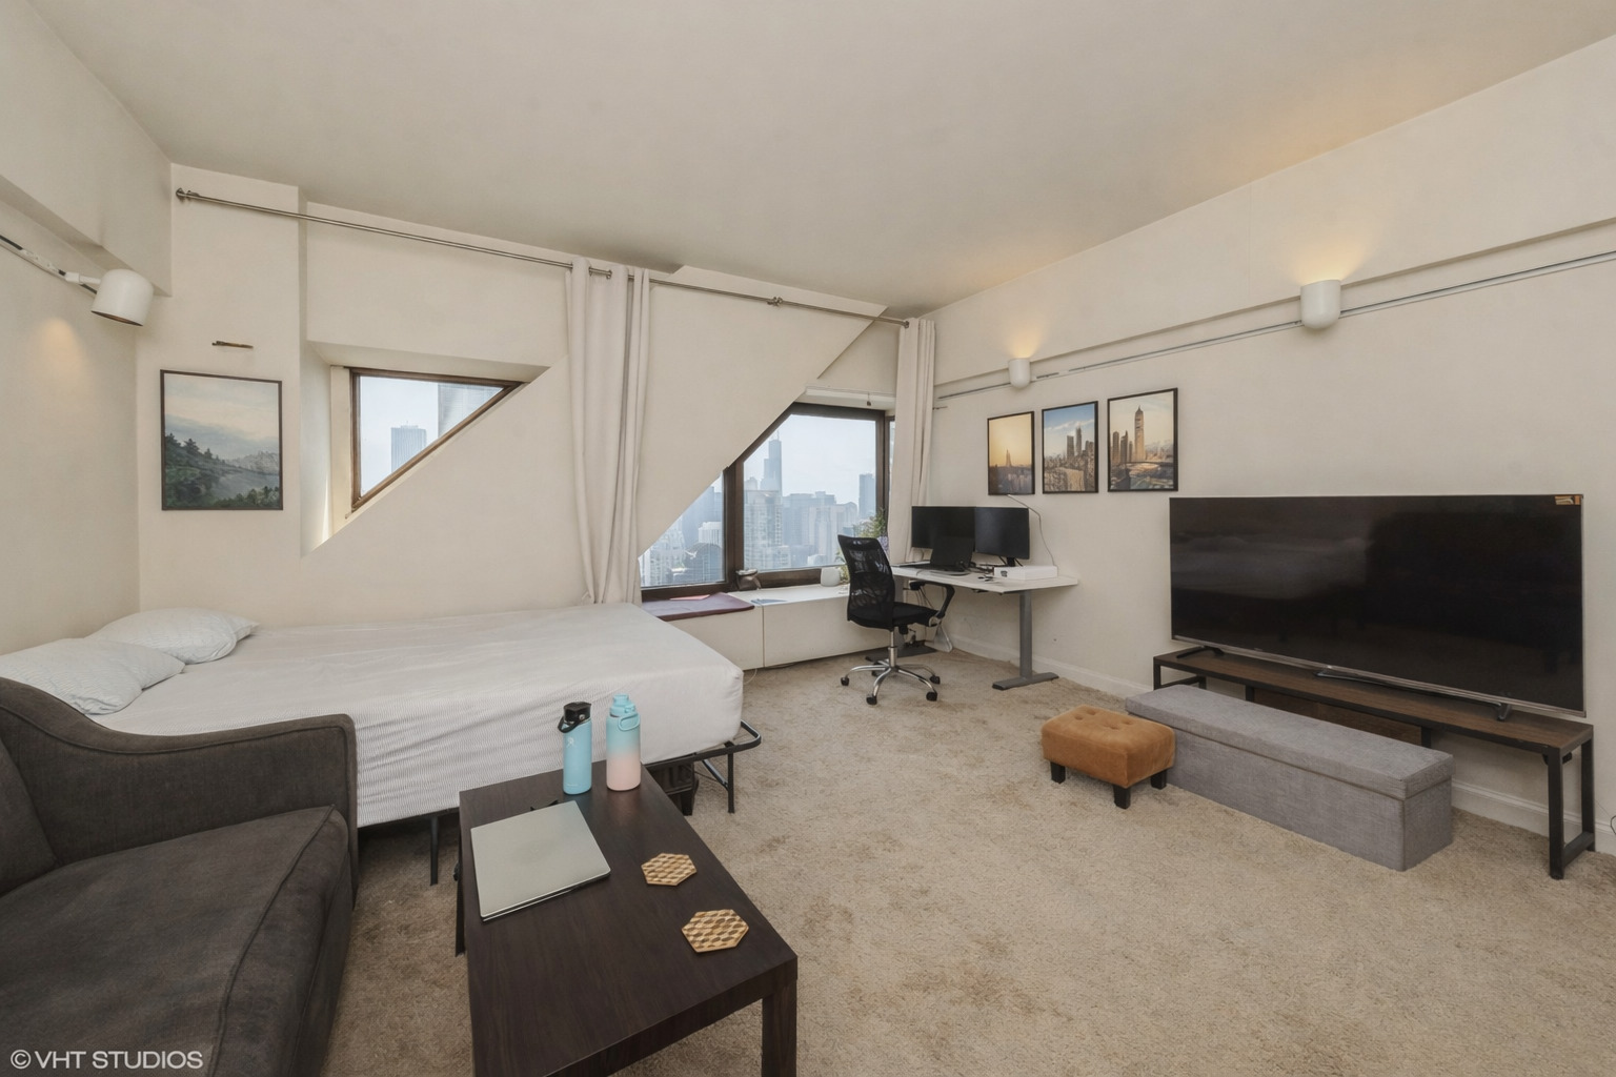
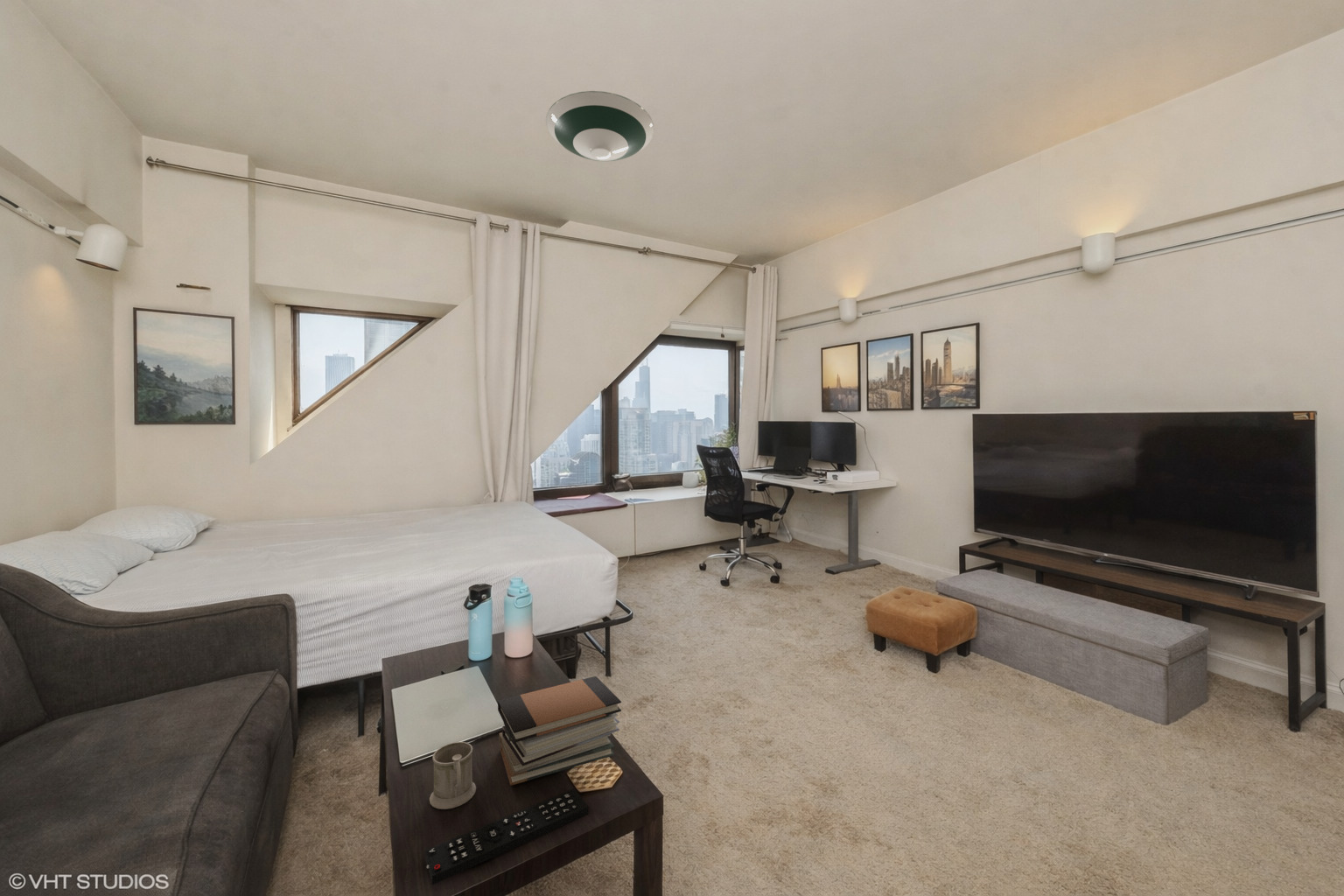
+ mug (454, 774)
+ book stack (559, 726)
+ remote control (510, 830)
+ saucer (600, 141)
